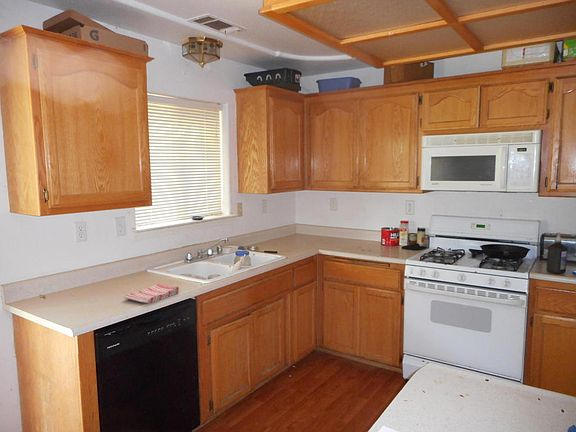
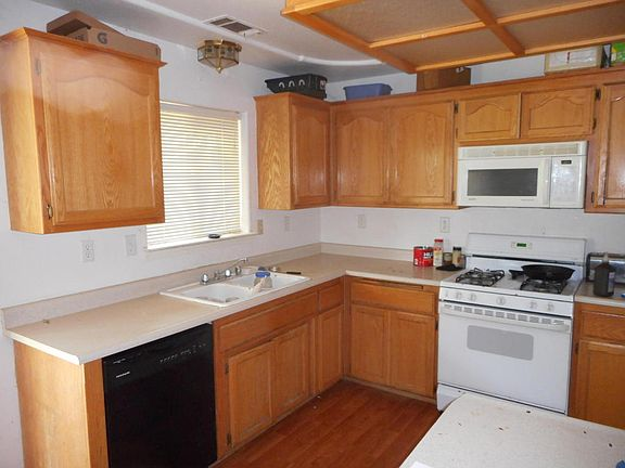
- dish towel (152, 292)
